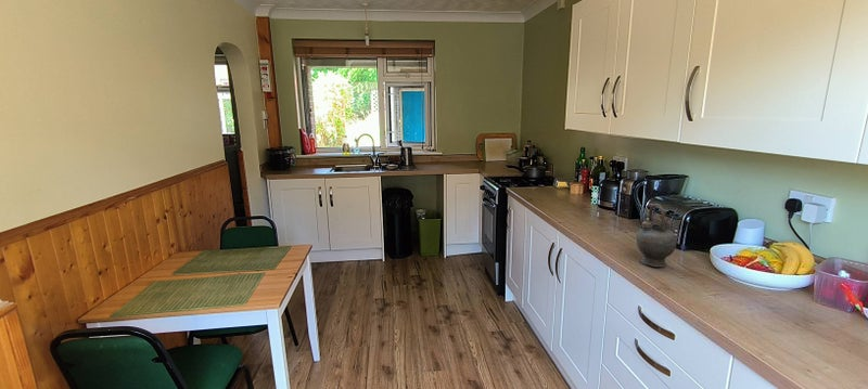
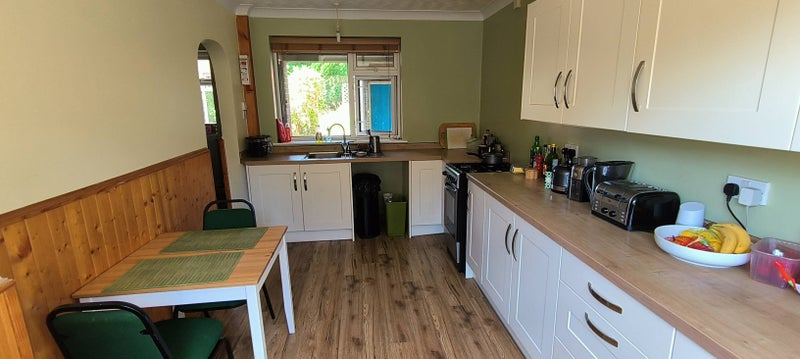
- teapot (654, 233)
